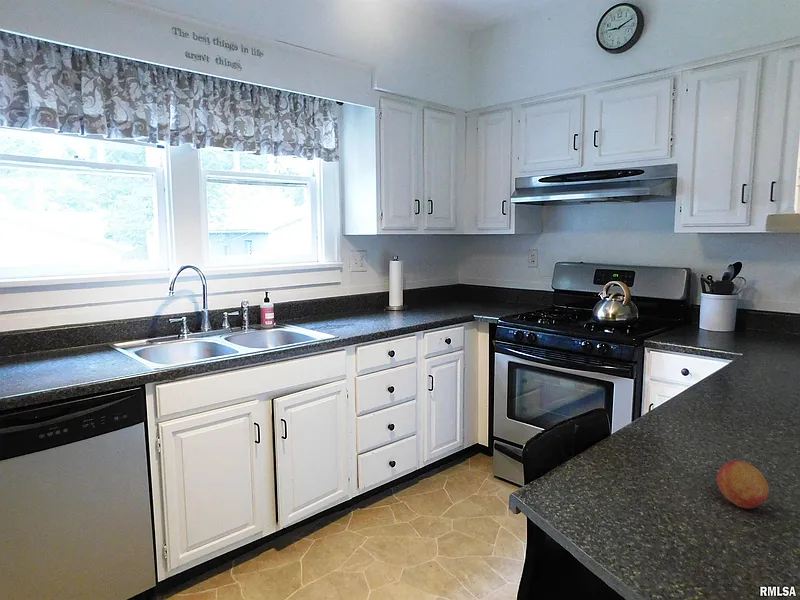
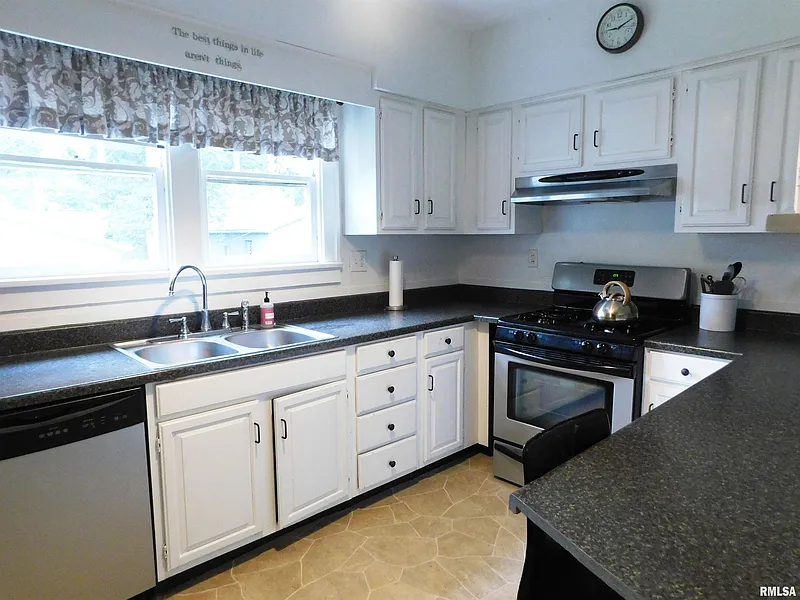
- fruit (743, 483)
